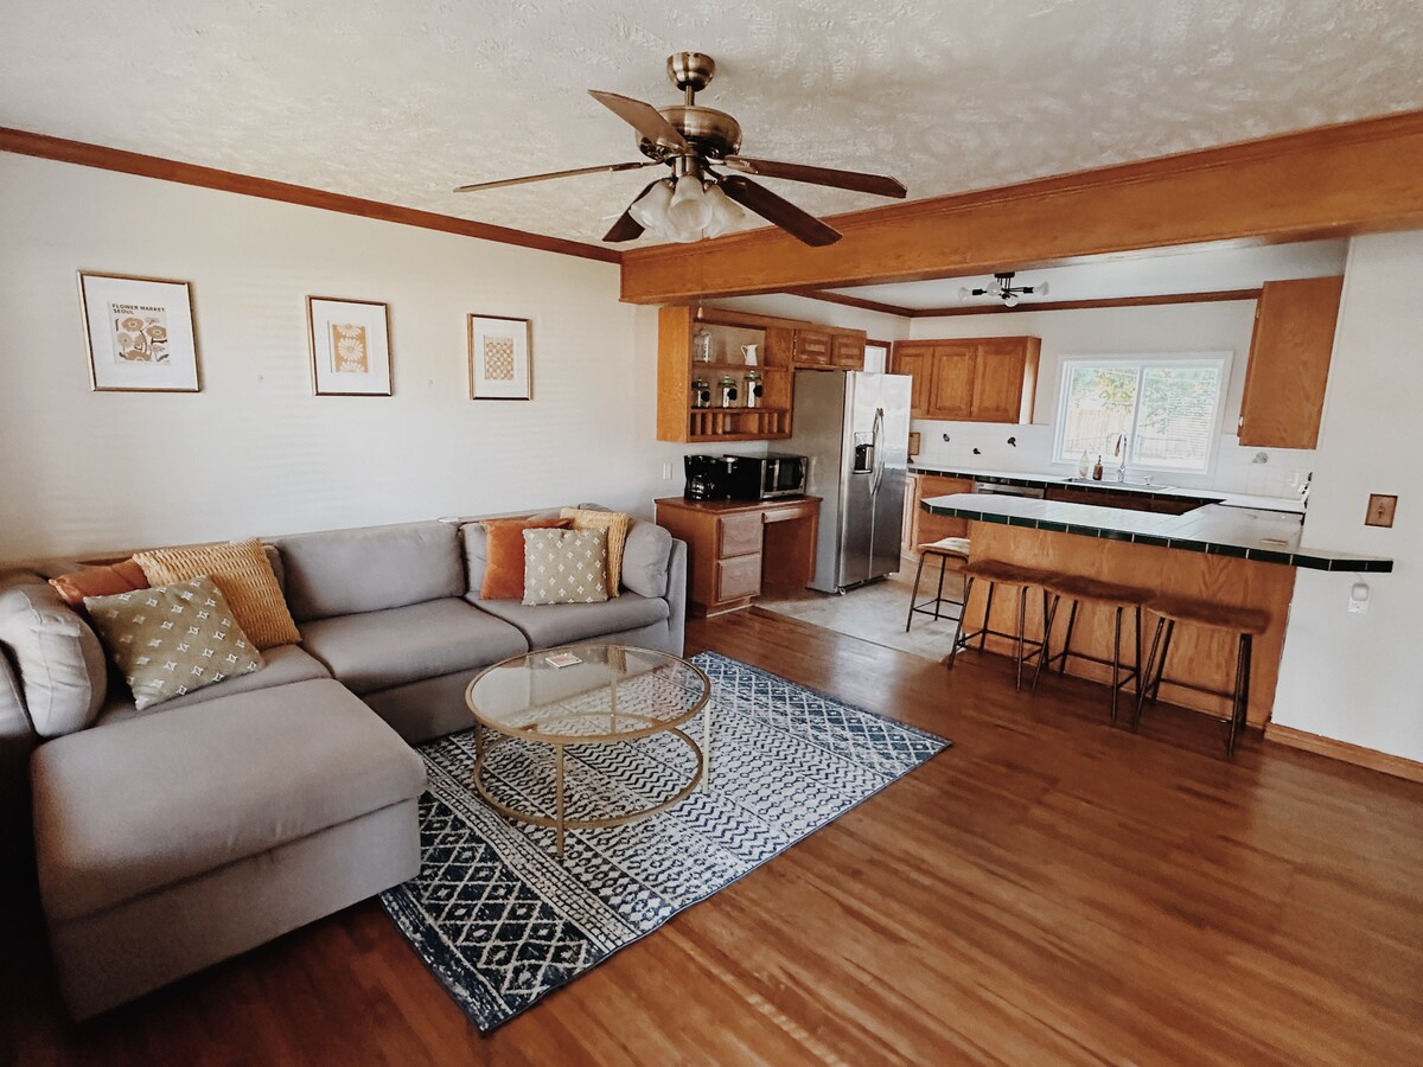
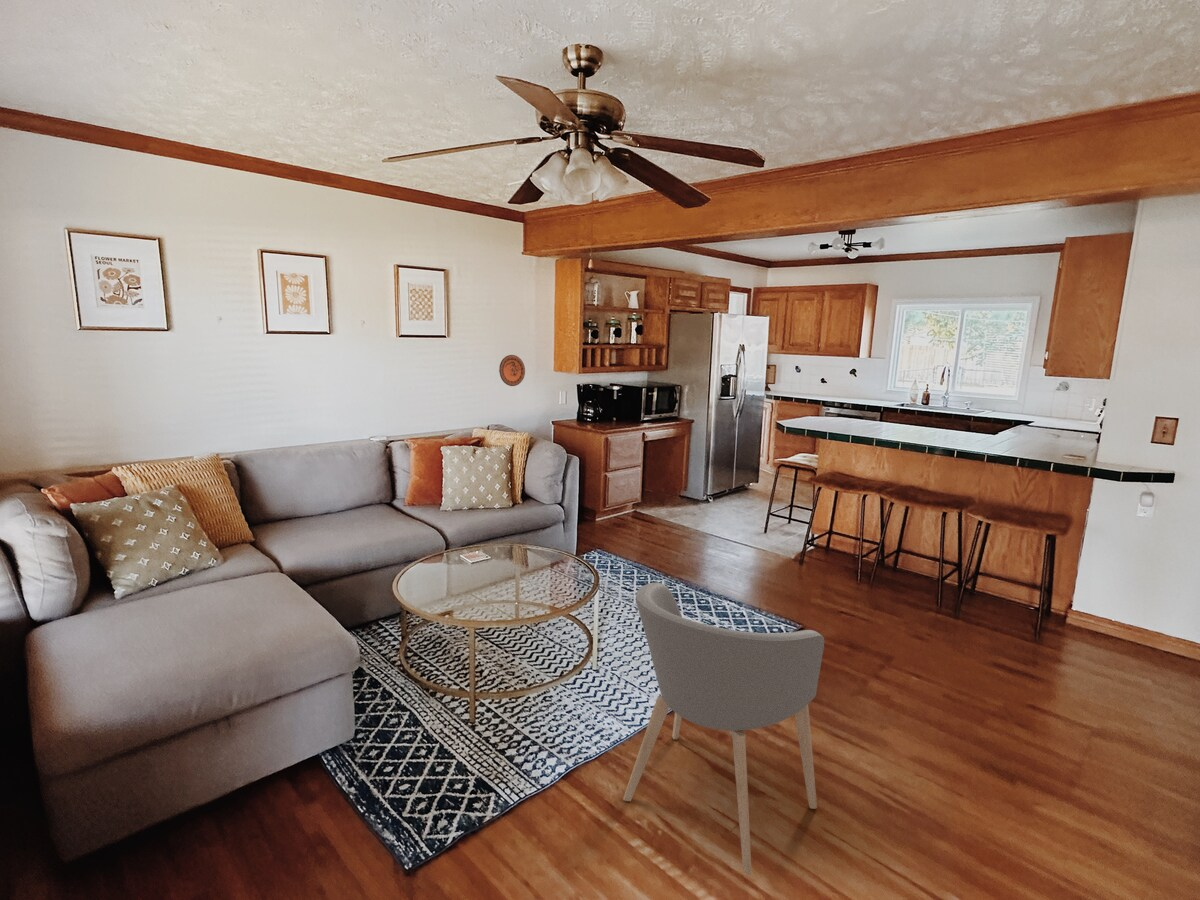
+ armchair (722, 695)
+ decorative plate (512, 370)
